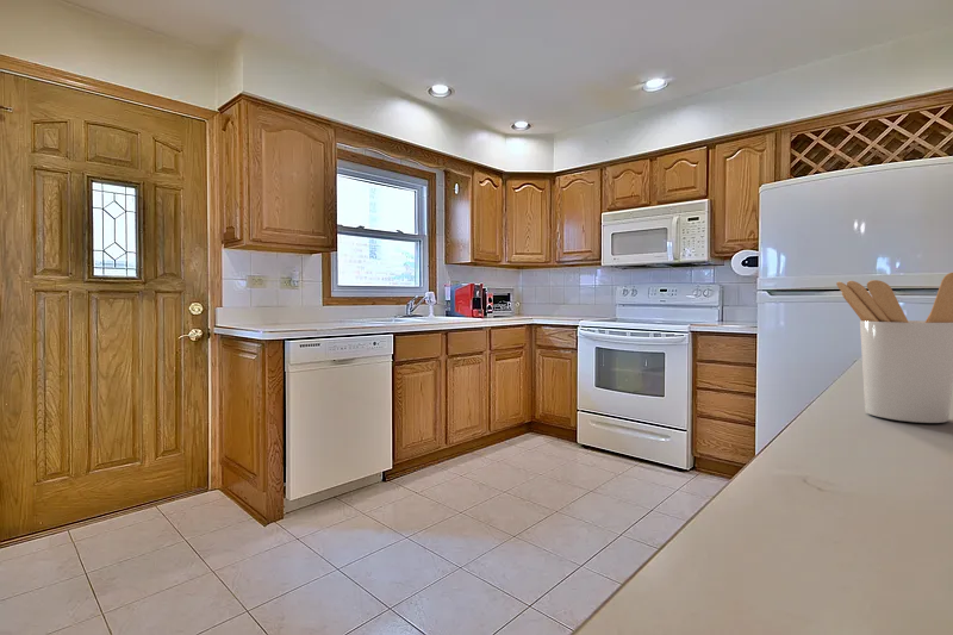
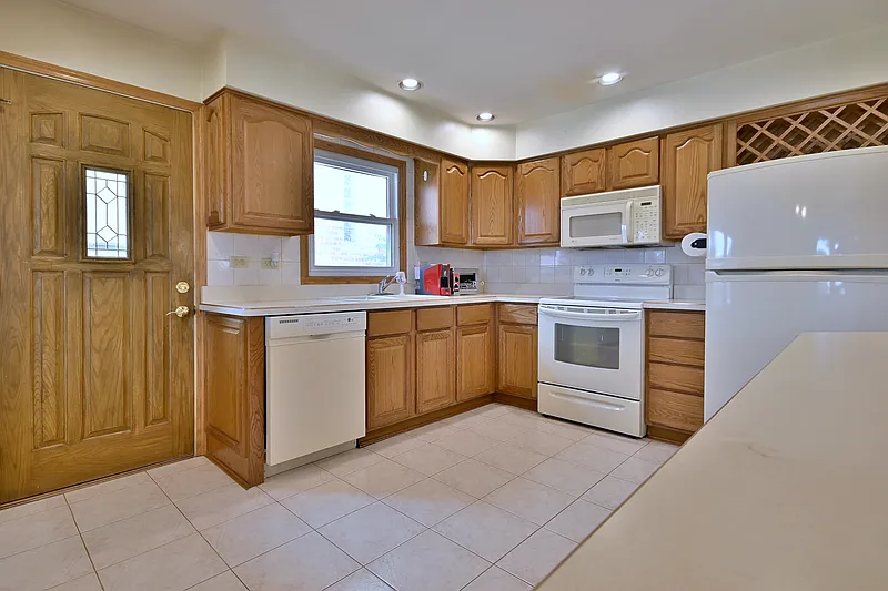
- utensil holder (892, 345)
